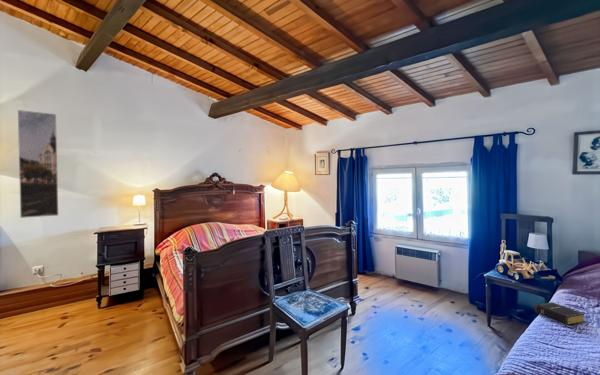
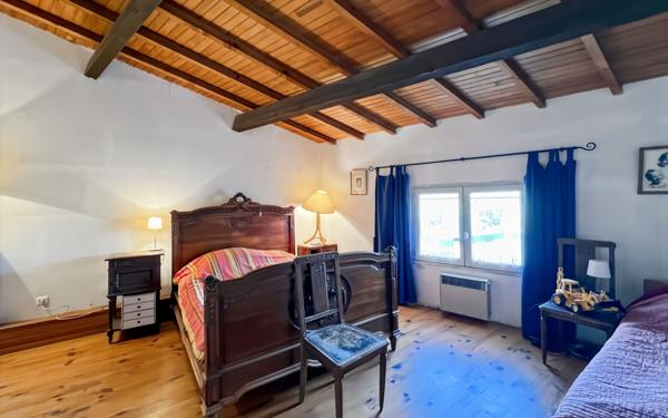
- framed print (38, 164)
- book (560, 313)
